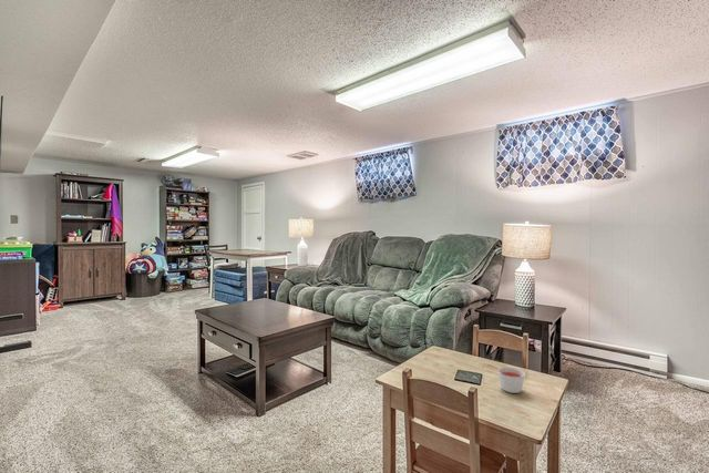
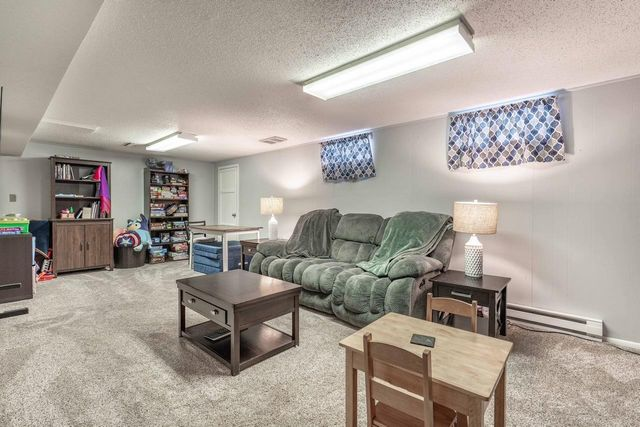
- candle (511, 380)
